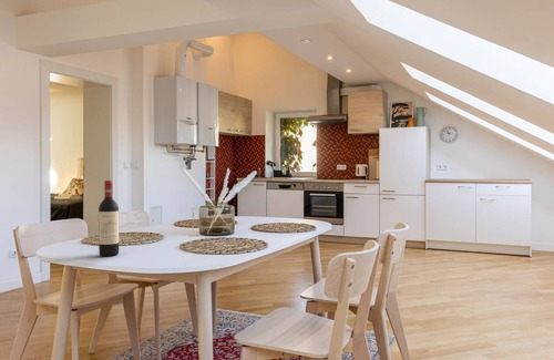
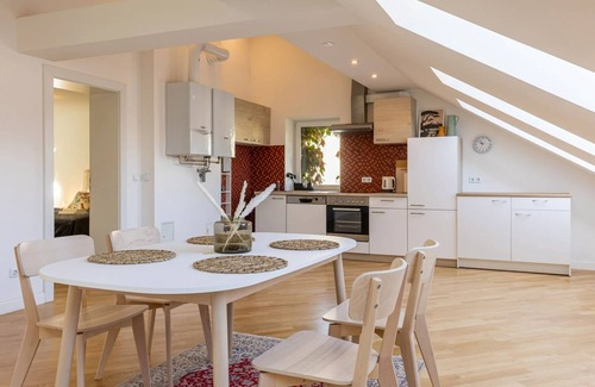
- wine bottle (109, 217)
